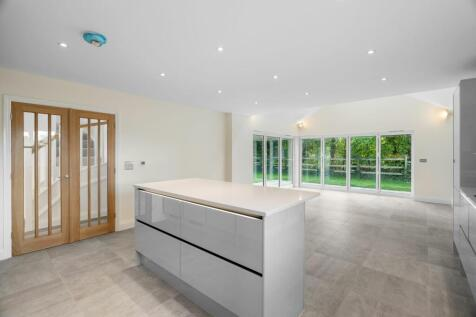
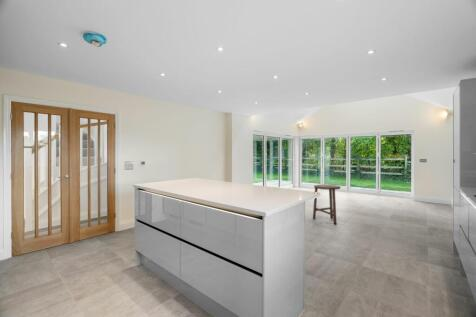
+ bar stool (330, 203)
